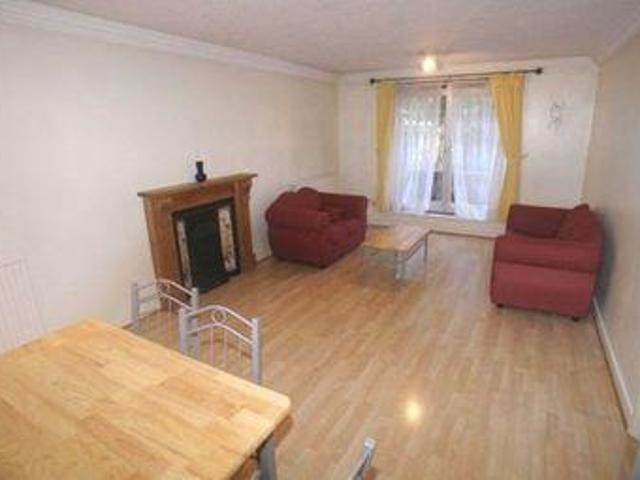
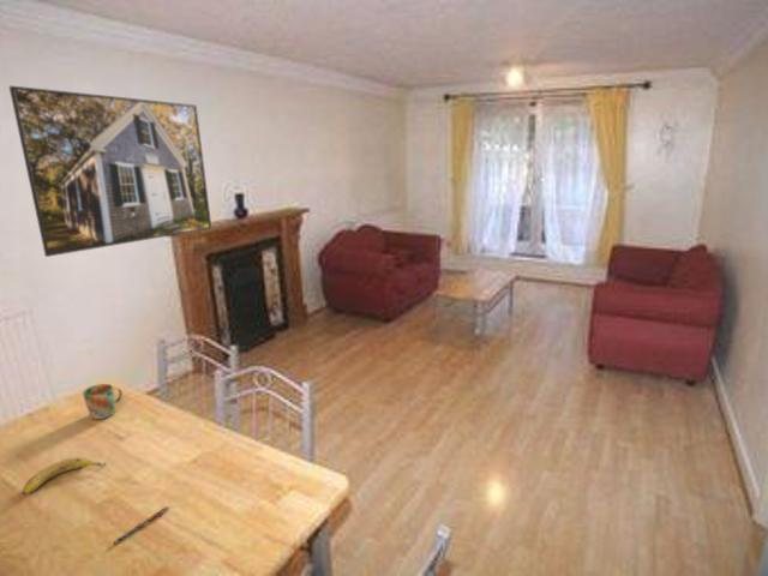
+ mug (104, 400)
+ fruit (61, 472)
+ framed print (130, 170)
+ pen (142, 523)
